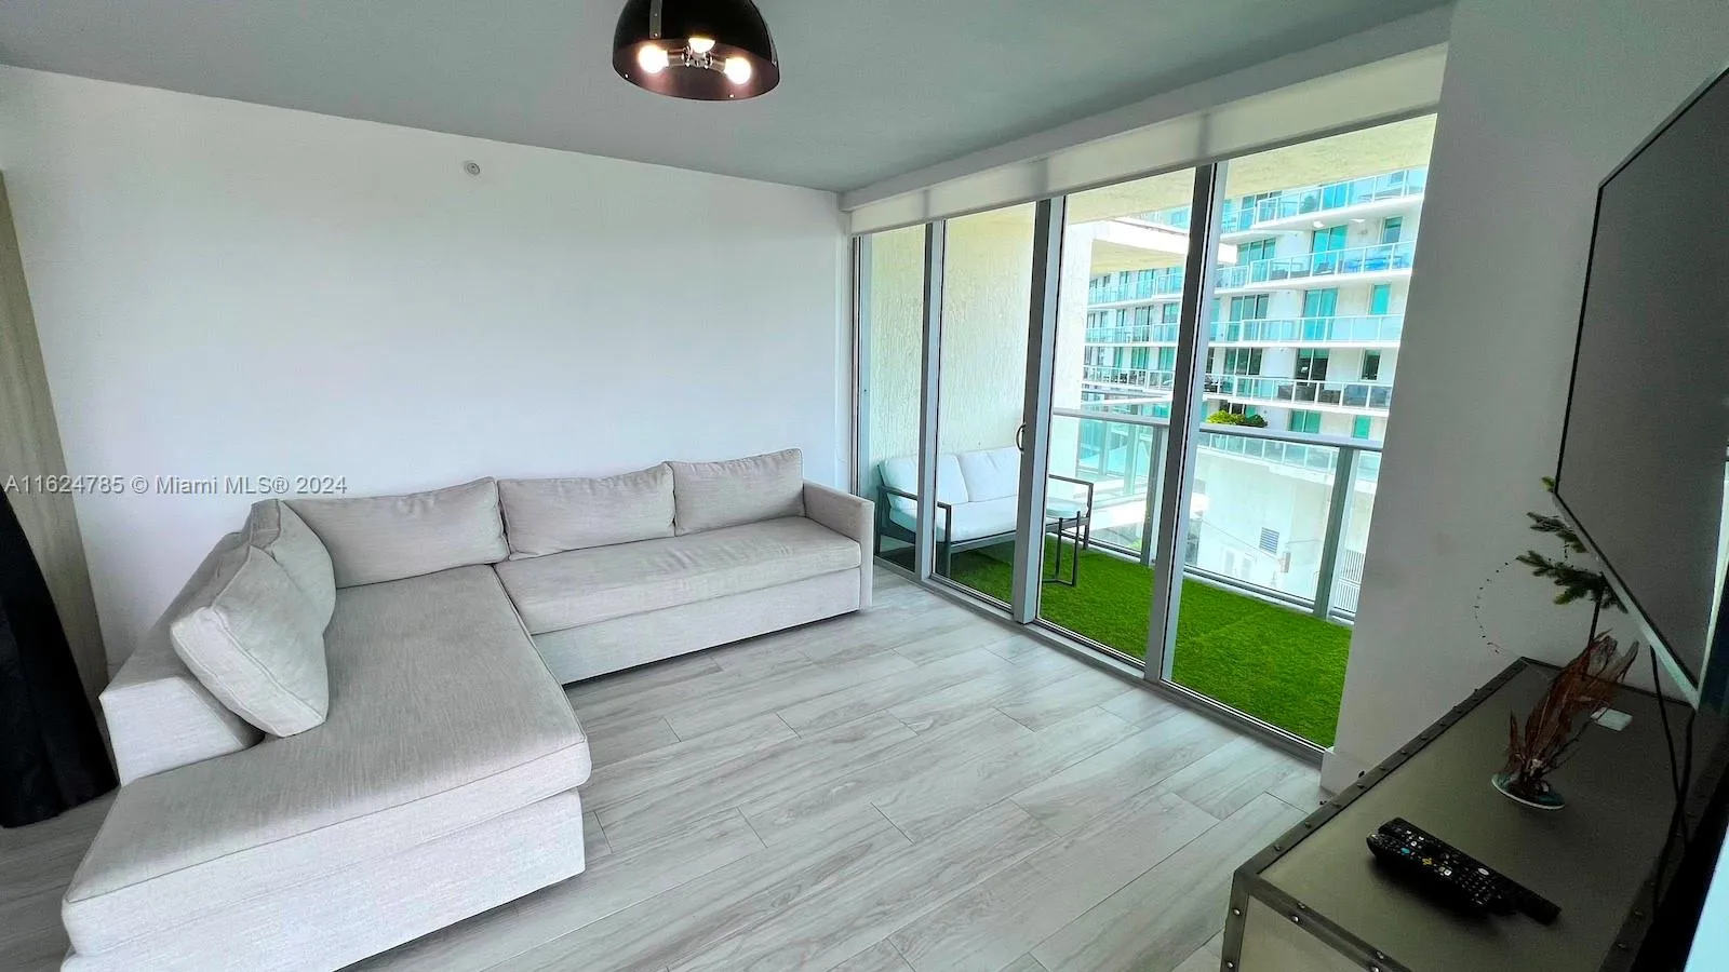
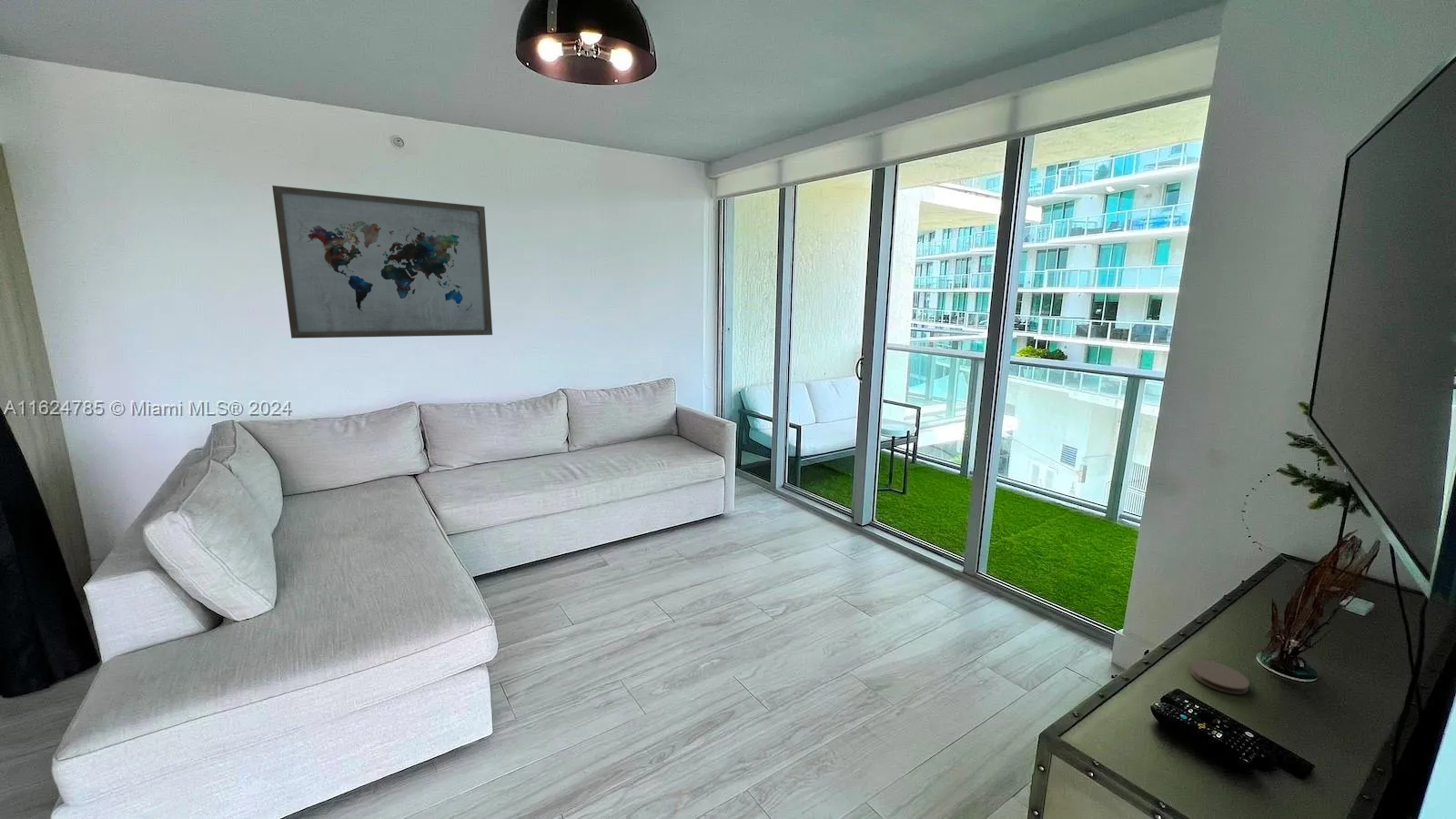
+ wall art (394, 268)
+ coaster (1218, 676)
